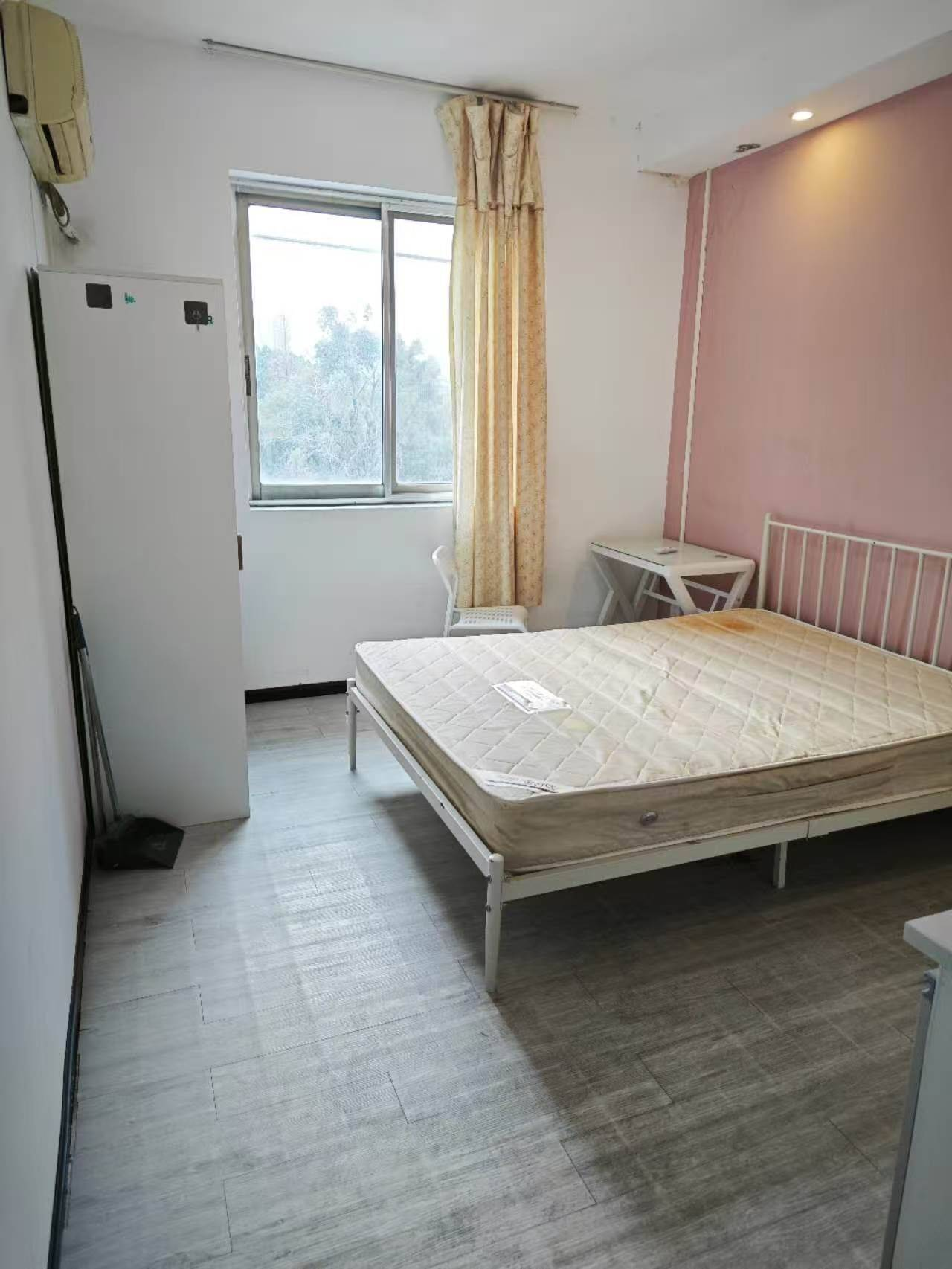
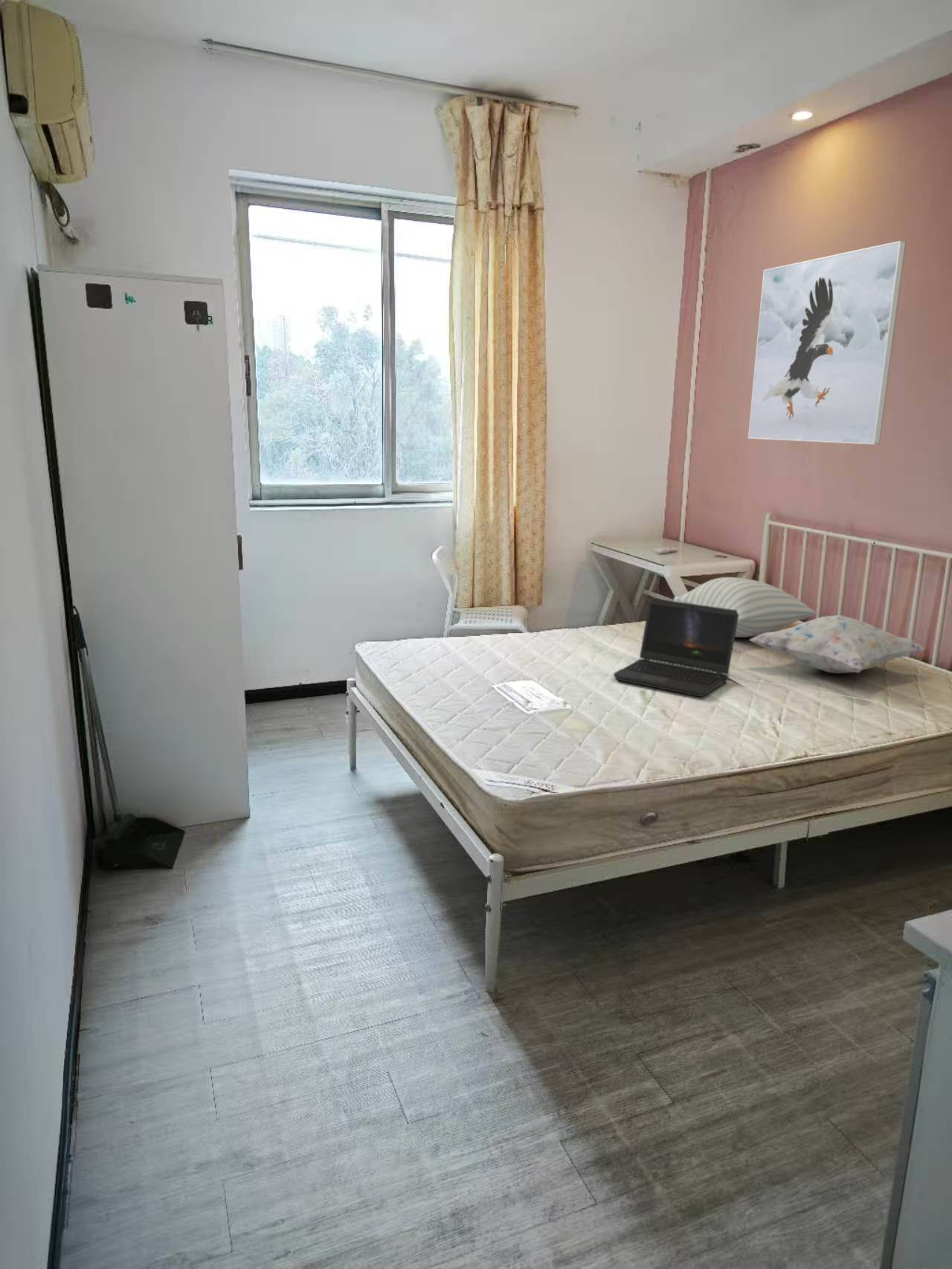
+ pillow (742, 606)
+ decorative pillow (837, 643)
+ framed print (817, 351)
+ laptop computer (675, 645)
